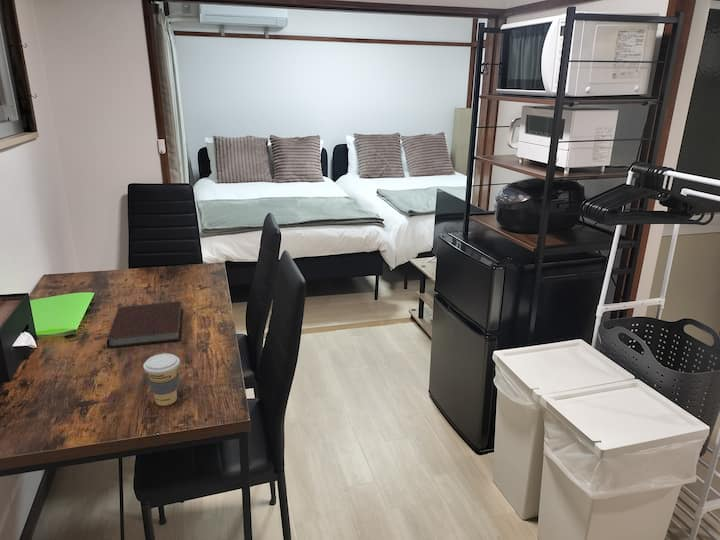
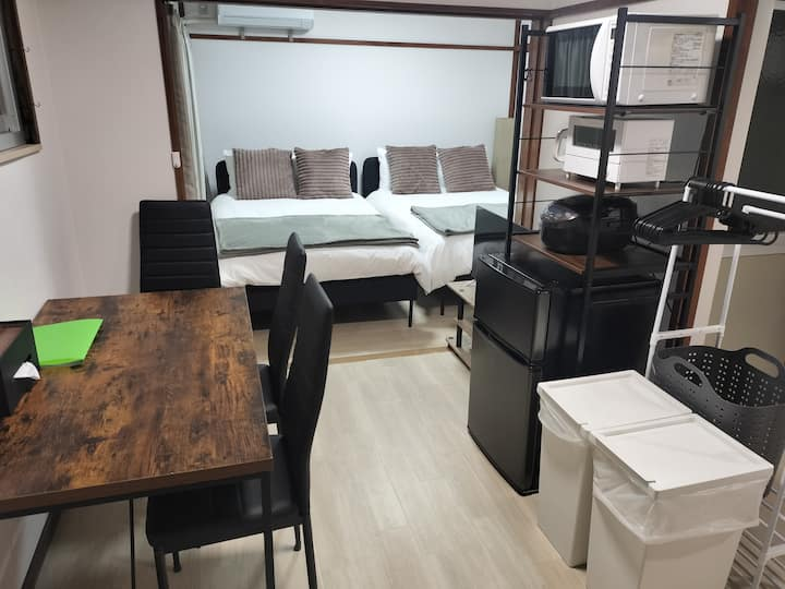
- notebook (147, 323)
- coffee cup (163, 380)
